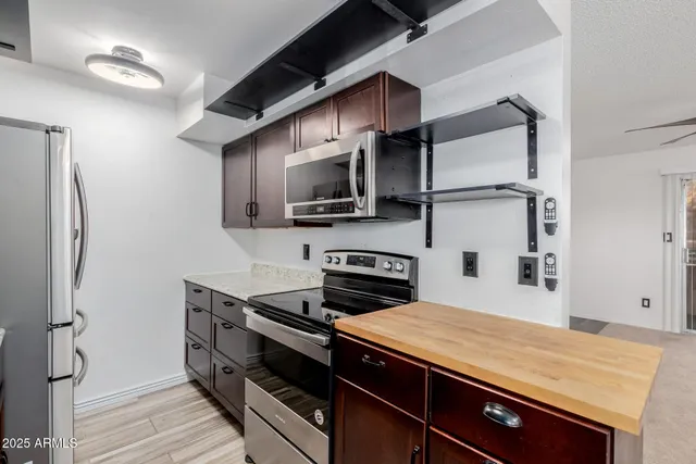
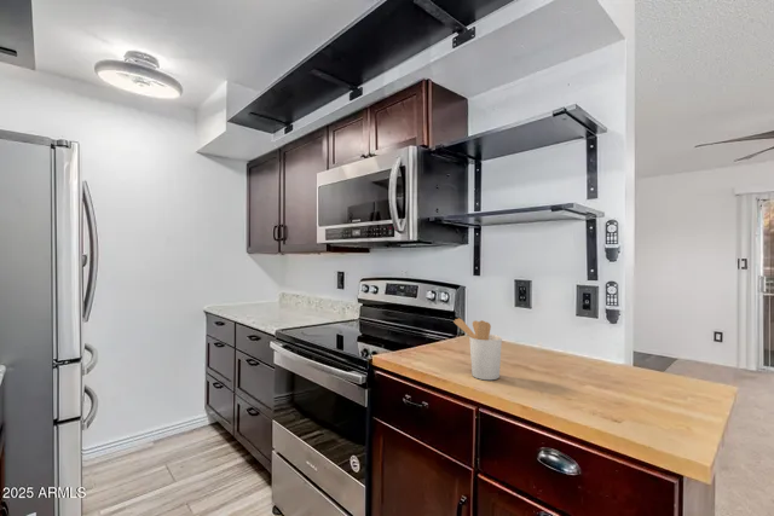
+ utensil holder (476, 346)
